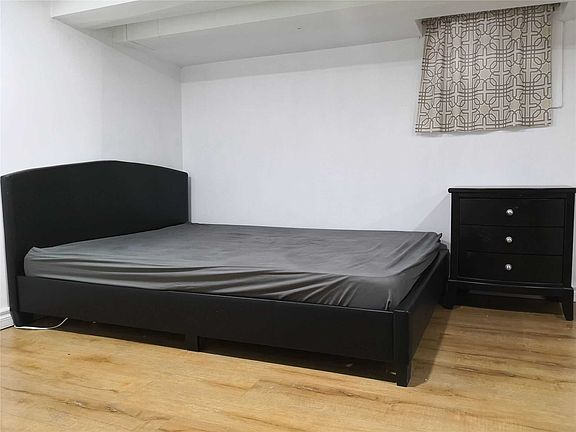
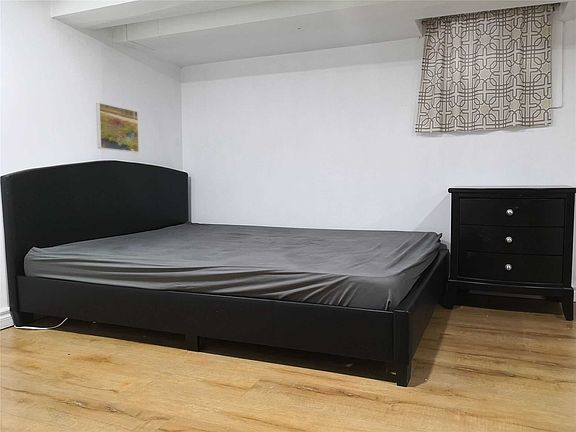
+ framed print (118, 128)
